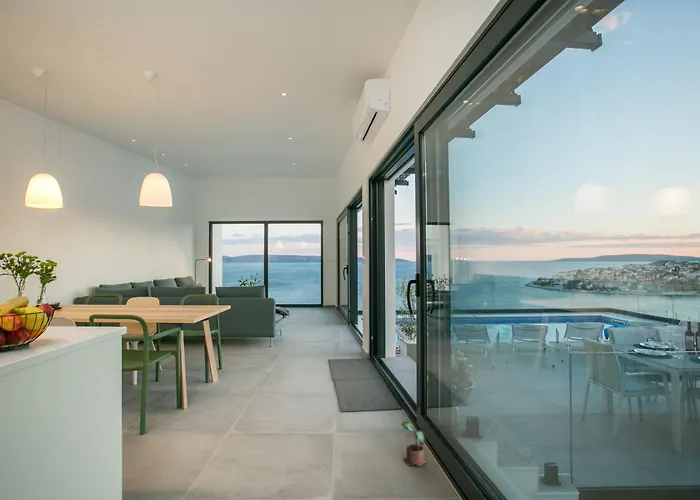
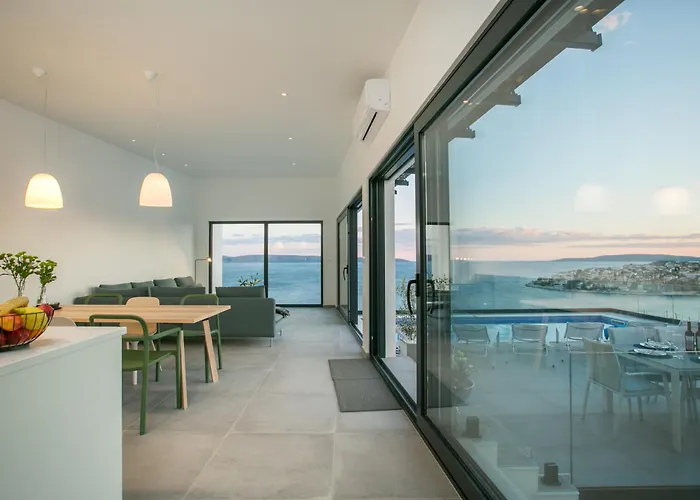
- potted plant (414, 444)
